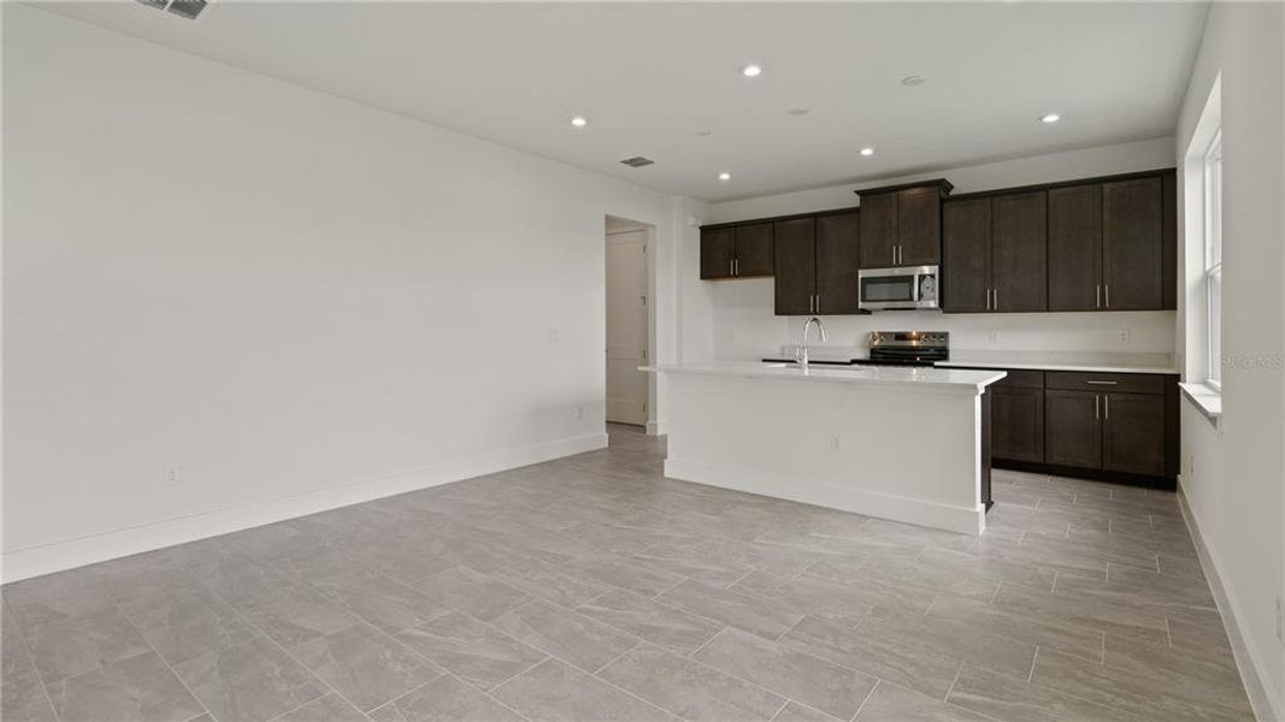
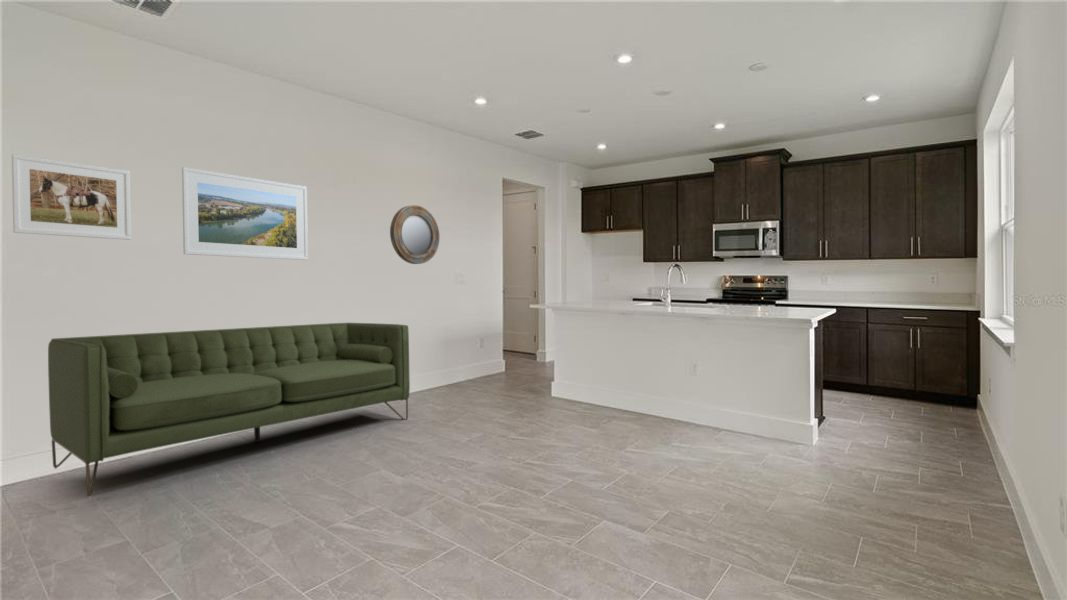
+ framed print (250, 217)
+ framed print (75, 199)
+ sofa (256, 385)
+ home mirror (415, 234)
